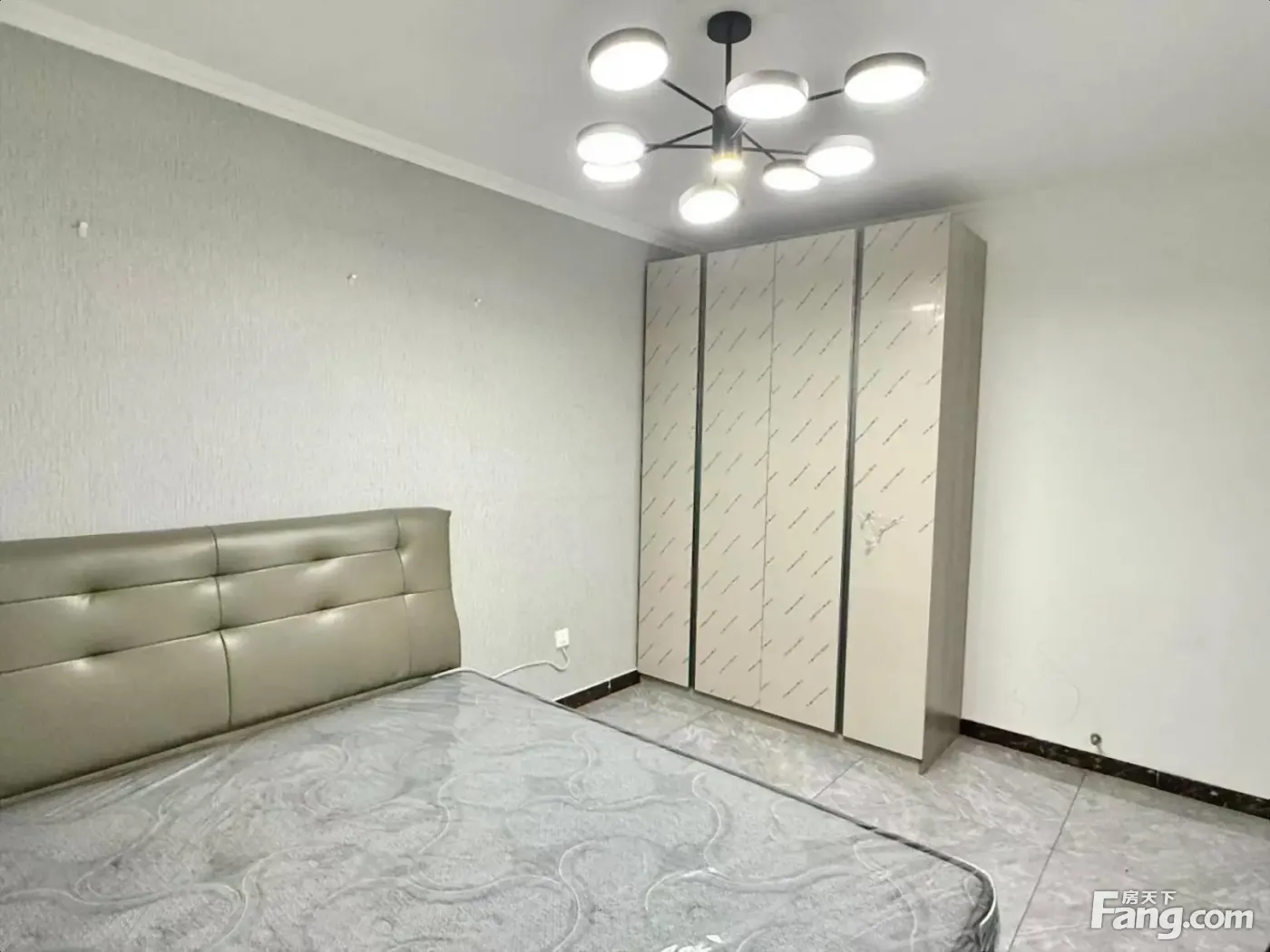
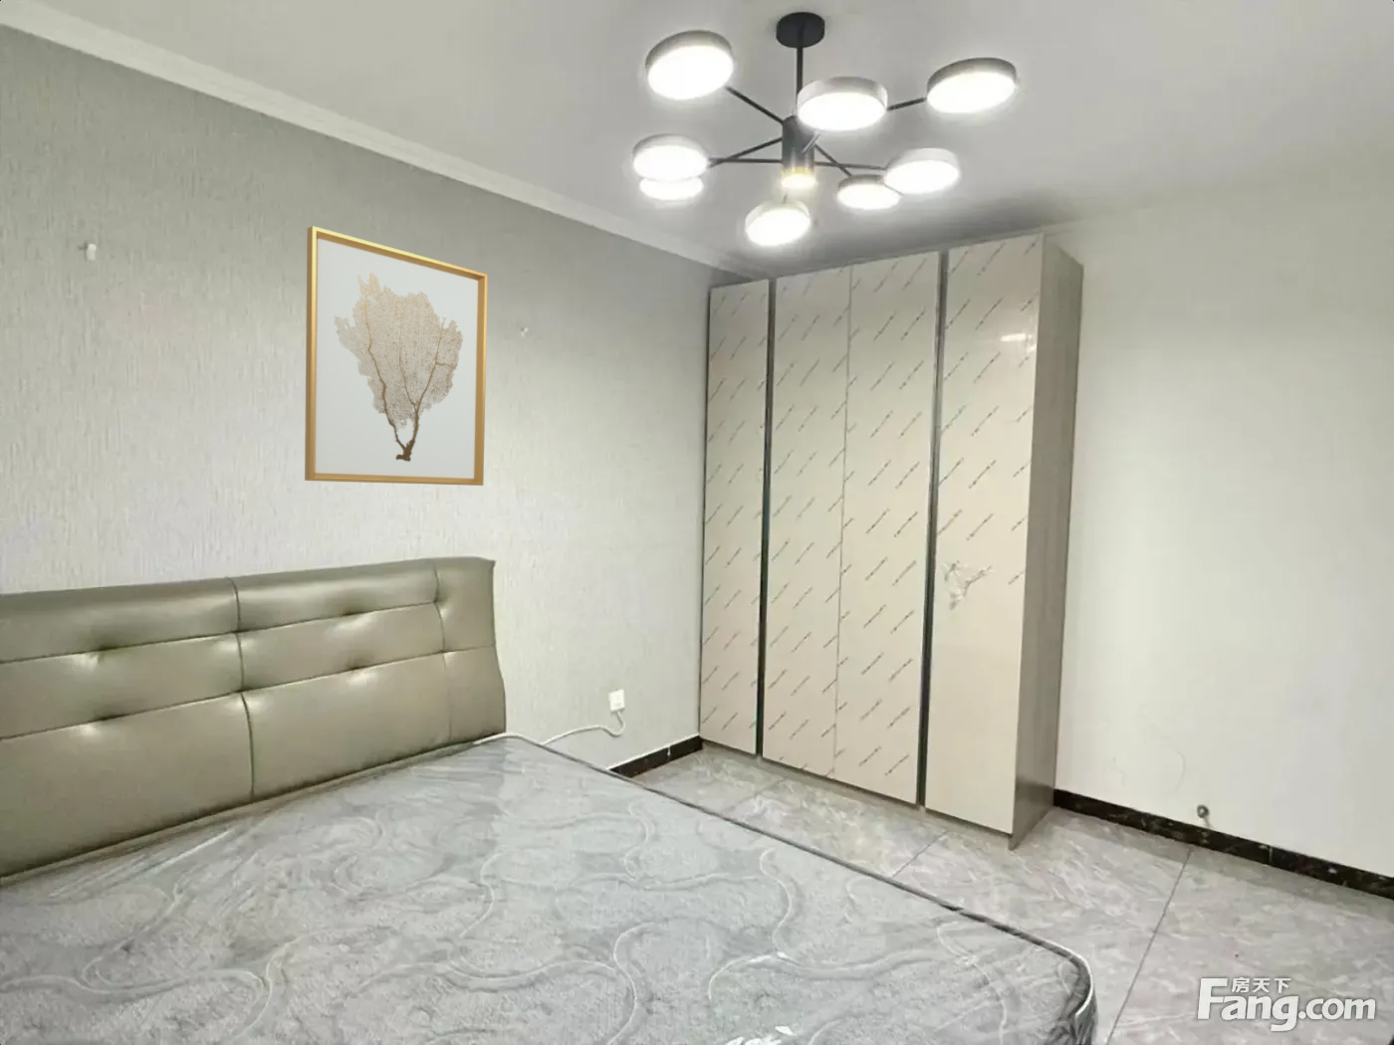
+ wall art (403, 368)
